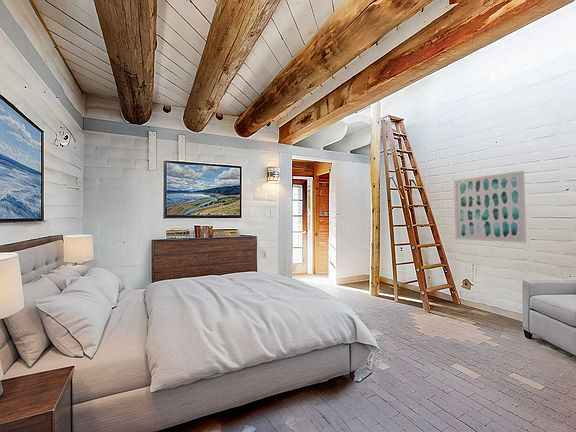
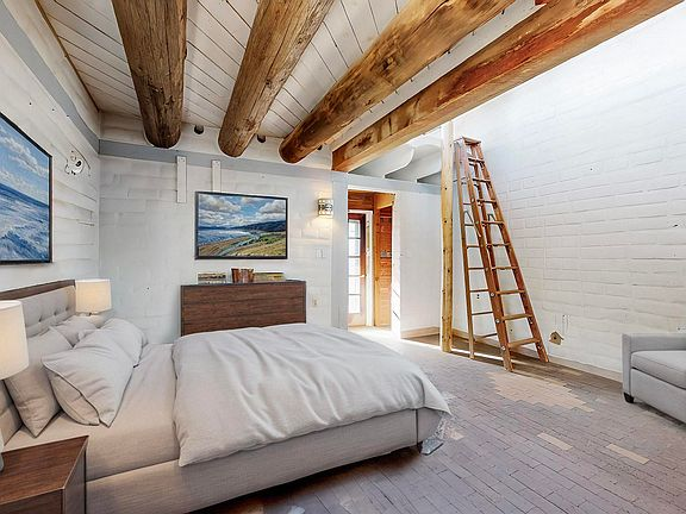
- wall art (486, 208)
